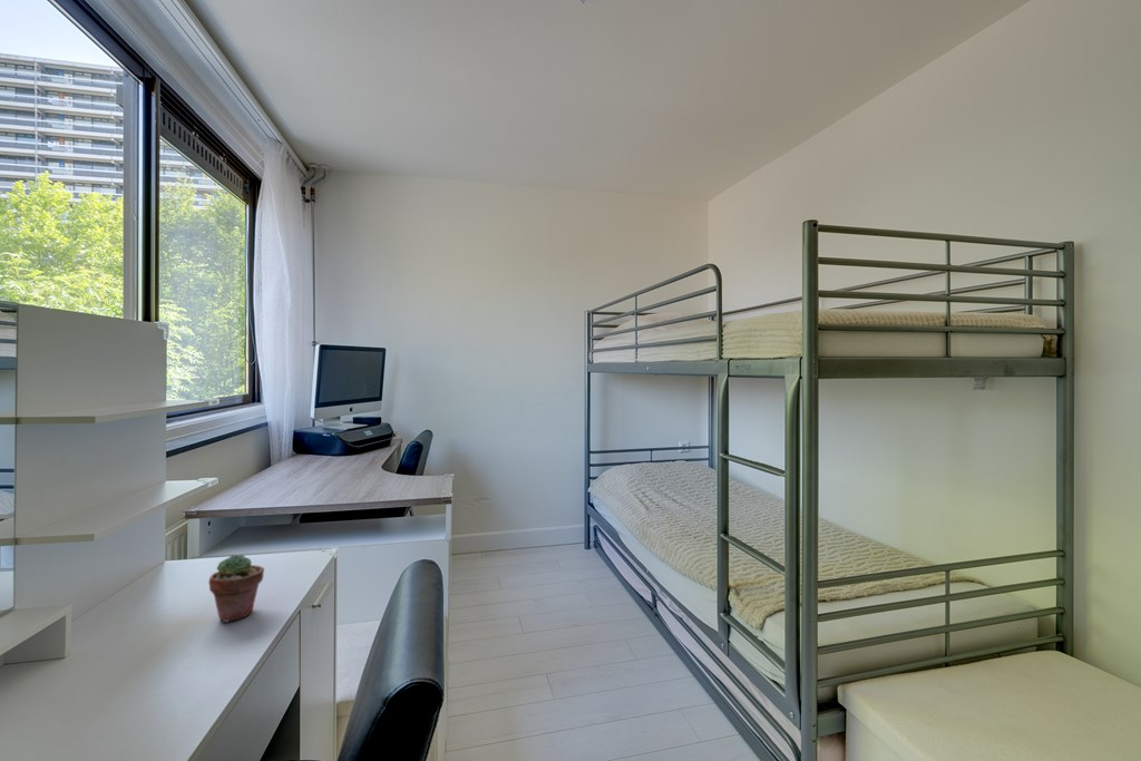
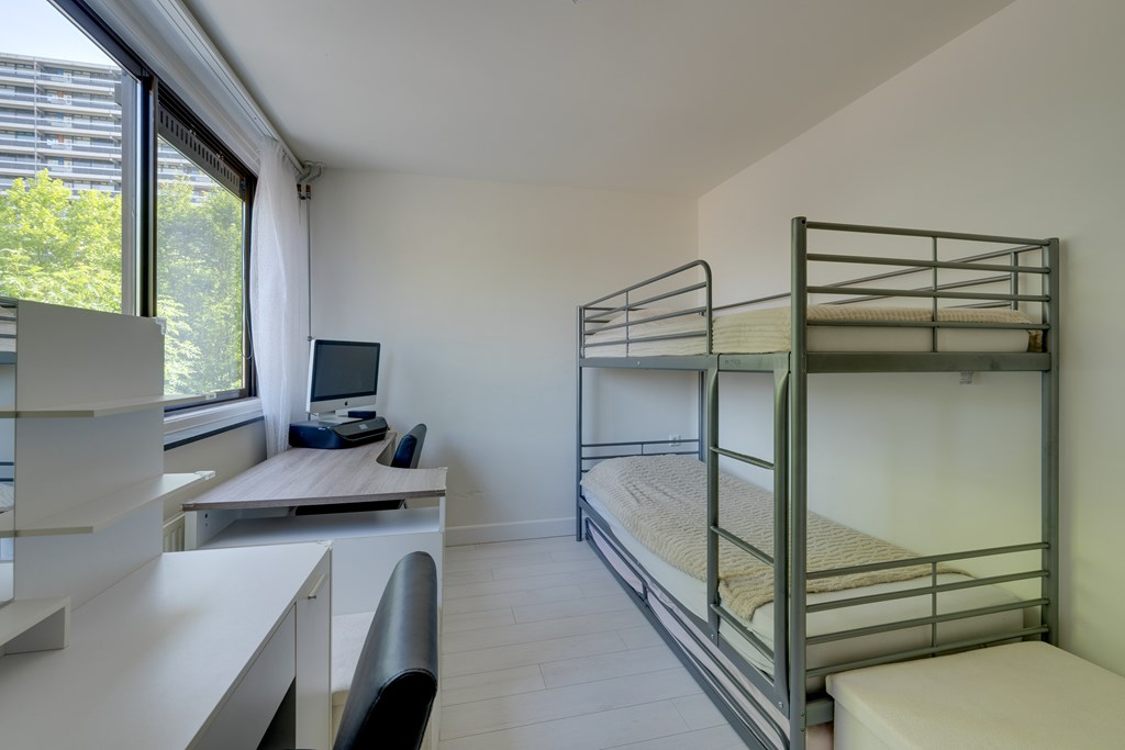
- potted succulent (236, 584)
